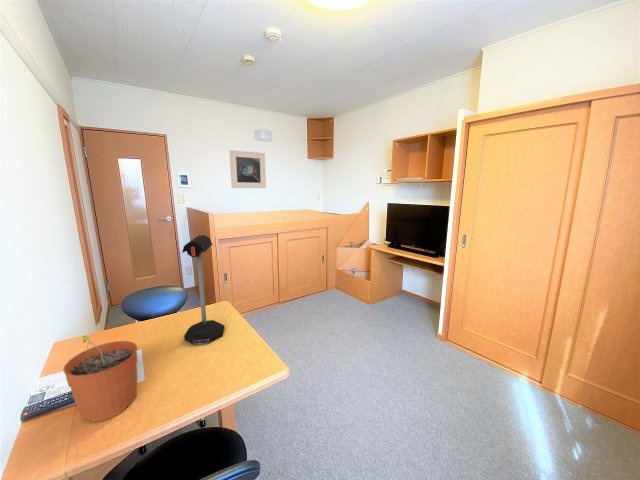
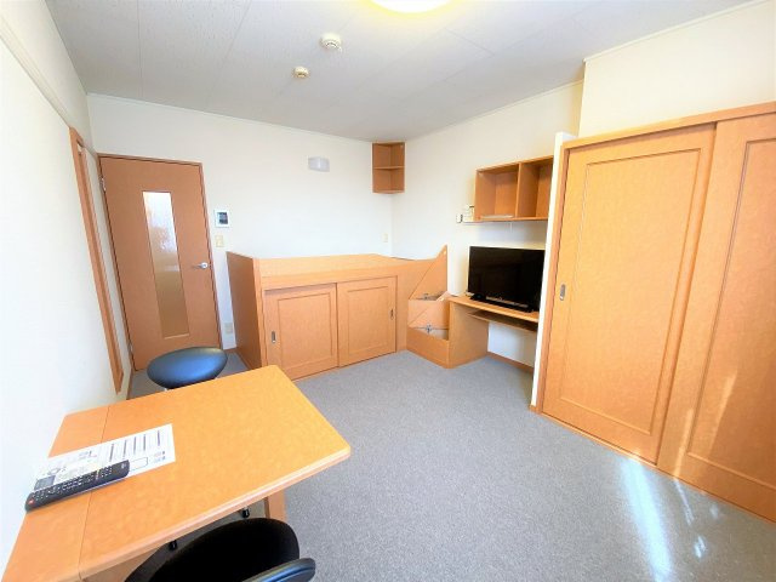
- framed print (248, 170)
- plant pot (104, 368)
- mailbox (201, 287)
